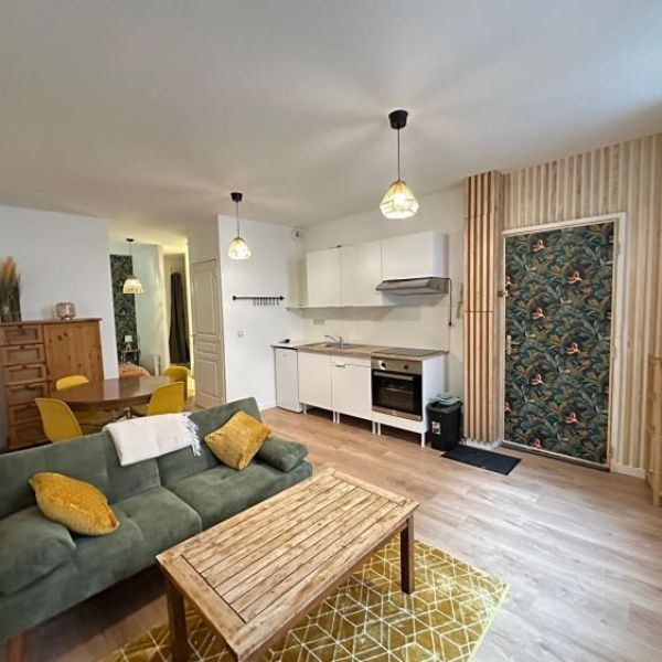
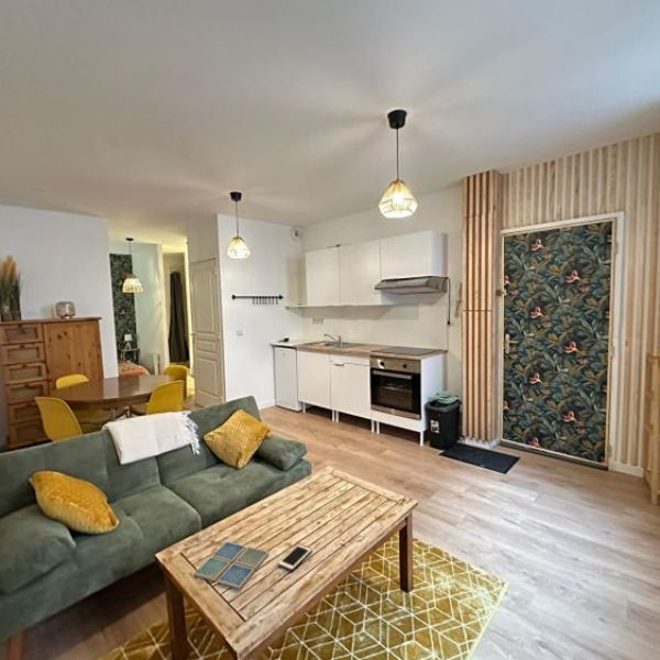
+ cell phone (295, 557)
+ drink coaster (231, 562)
